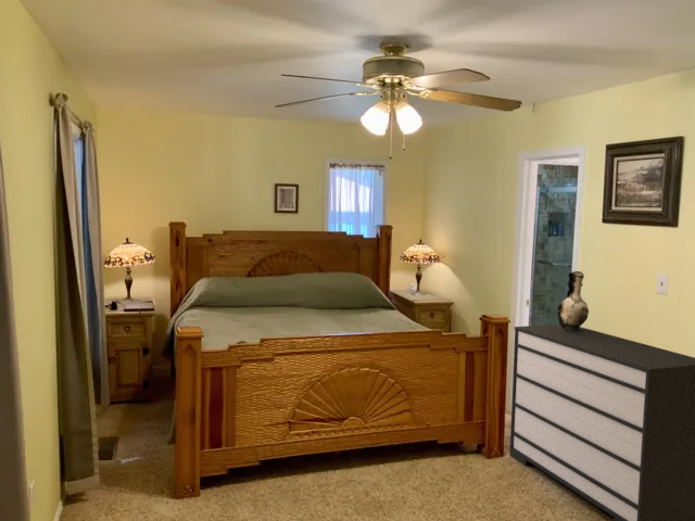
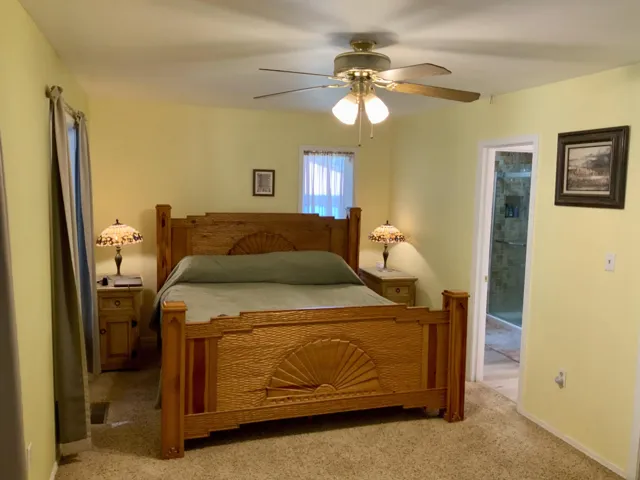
- dresser (597, 416)
- decorative vase (576, 301)
